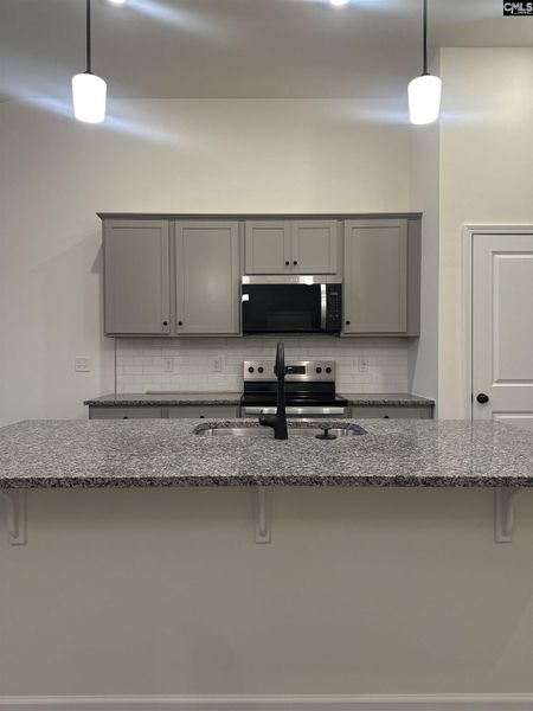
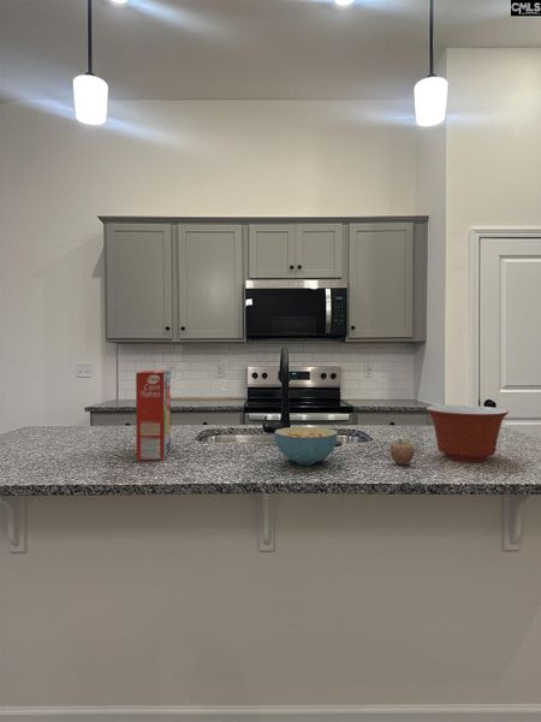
+ fruit (402, 450)
+ cereal box (154, 413)
+ cereal bowl (305, 446)
+ mixing bowl (465, 433)
